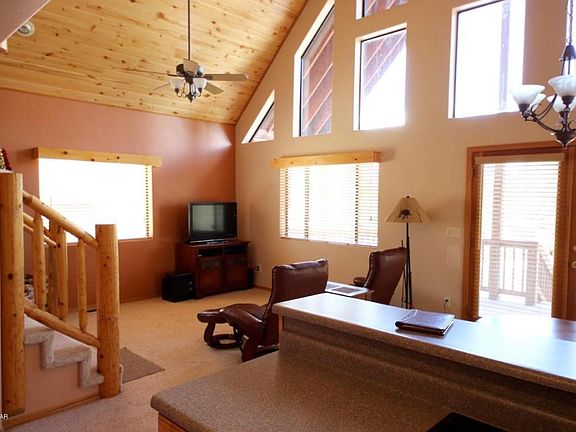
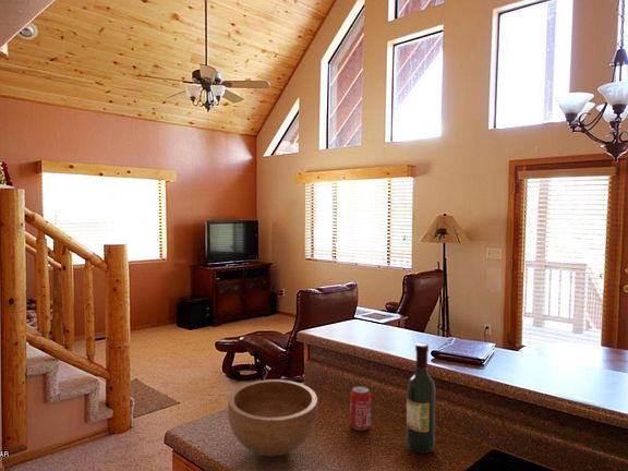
+ beverage can (360, 408)
+ bowl (273, 422)
+ wine bottle (421, 396)
